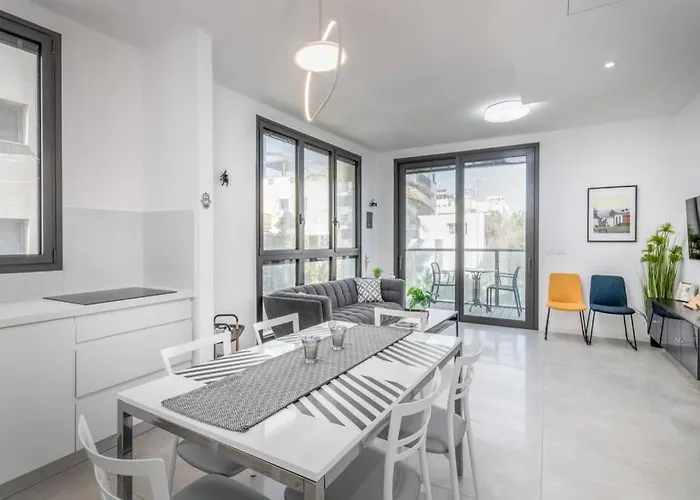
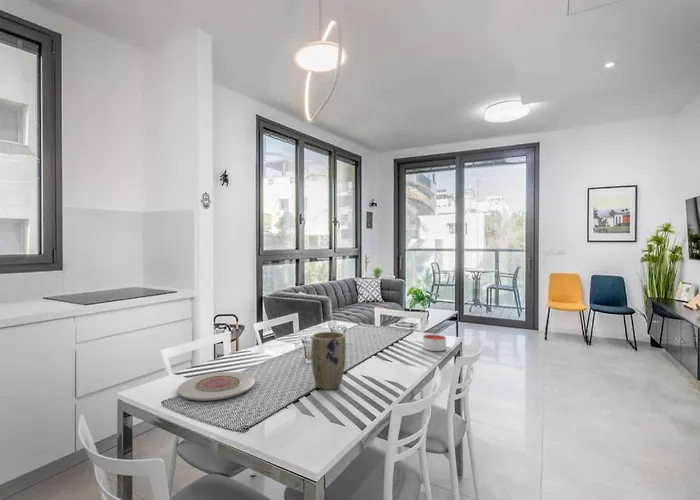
+ candle (434, 342)
+ plate (217, 384)
+ plant pot (328, 360)
